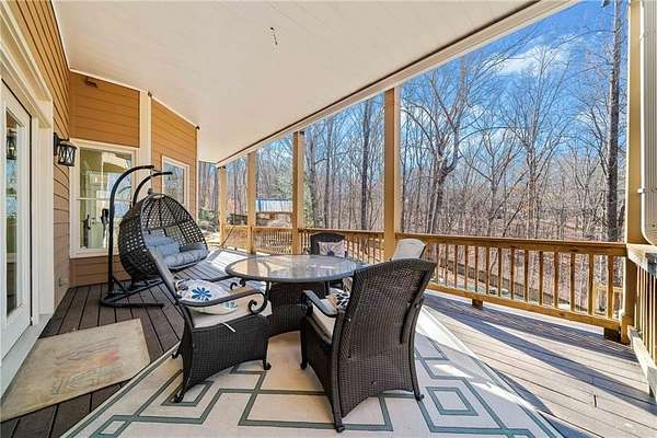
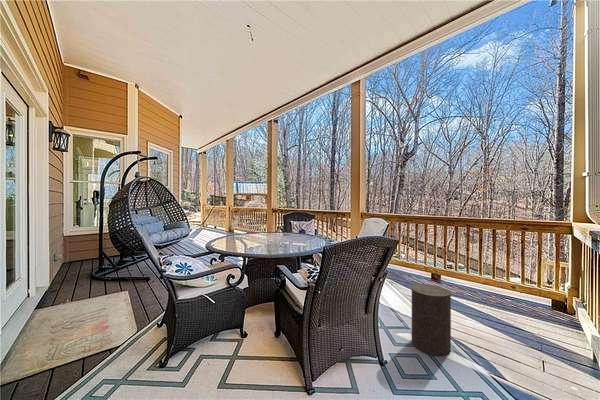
+ stool (430, 317)
